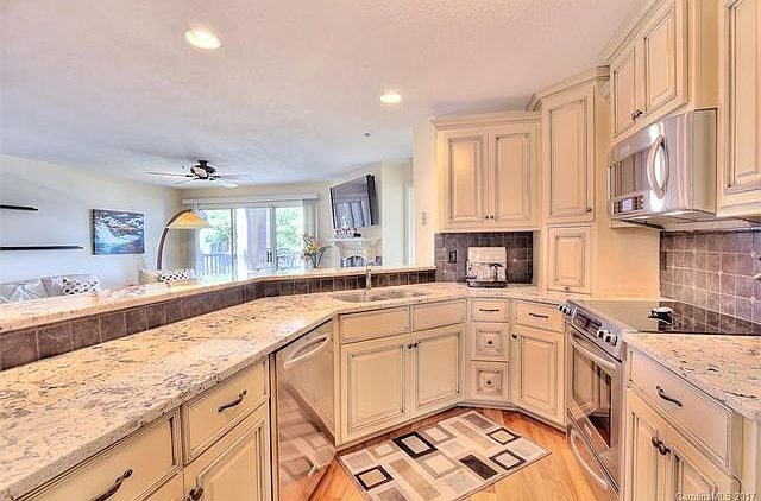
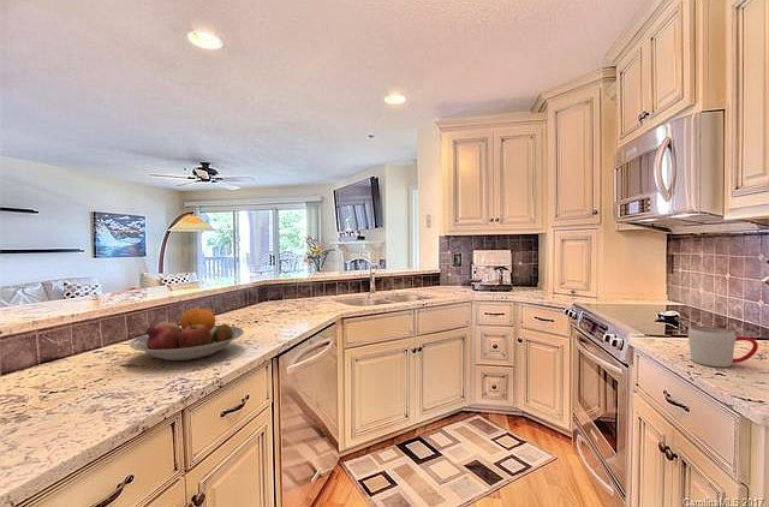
+ fruit bowl (190, 332)
+ mug (721, 346)
